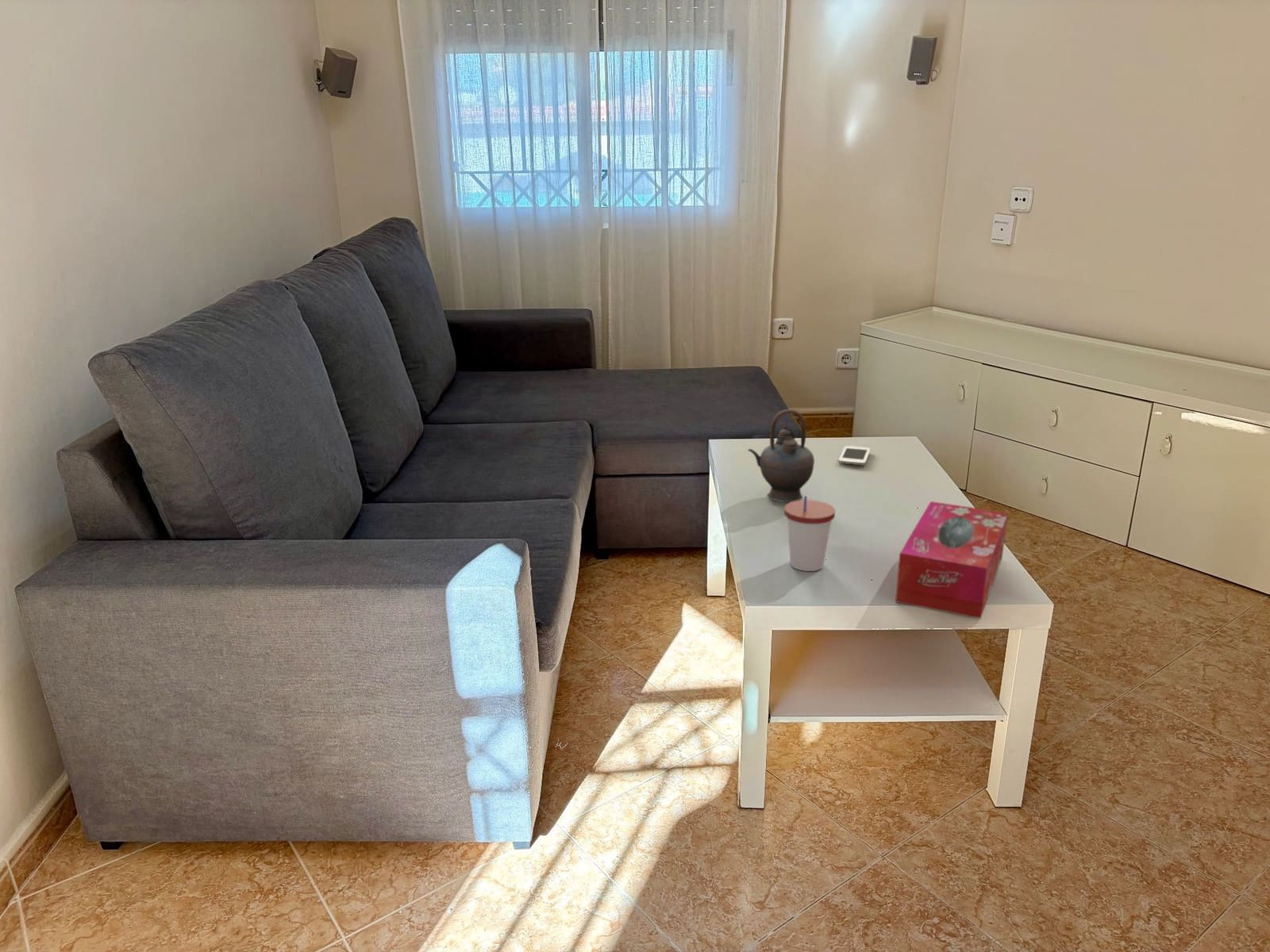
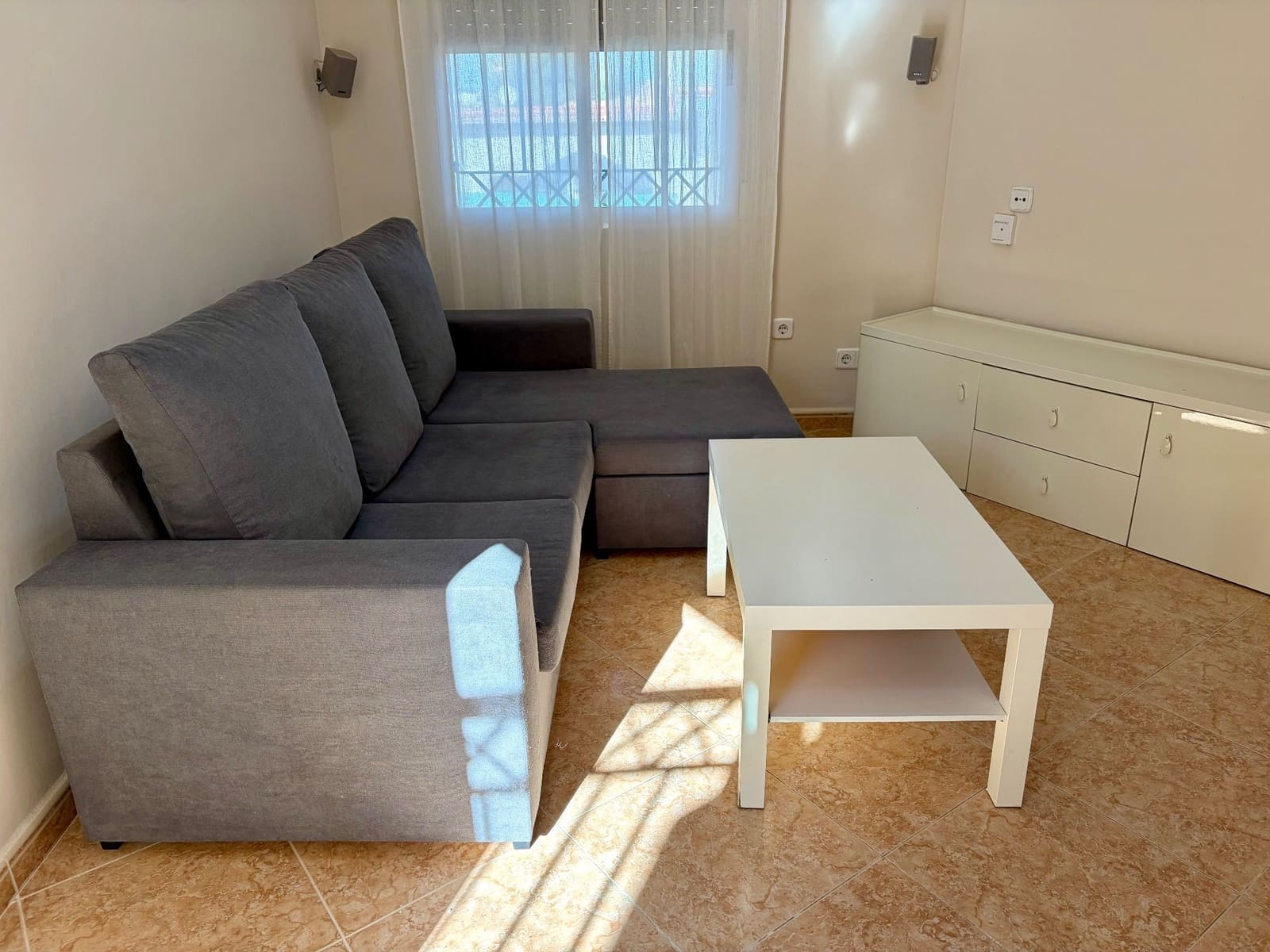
- cup (808, 529)
- teapot (780, 454)
- smartphone (854, 455)
- tissue box (953, 555)
